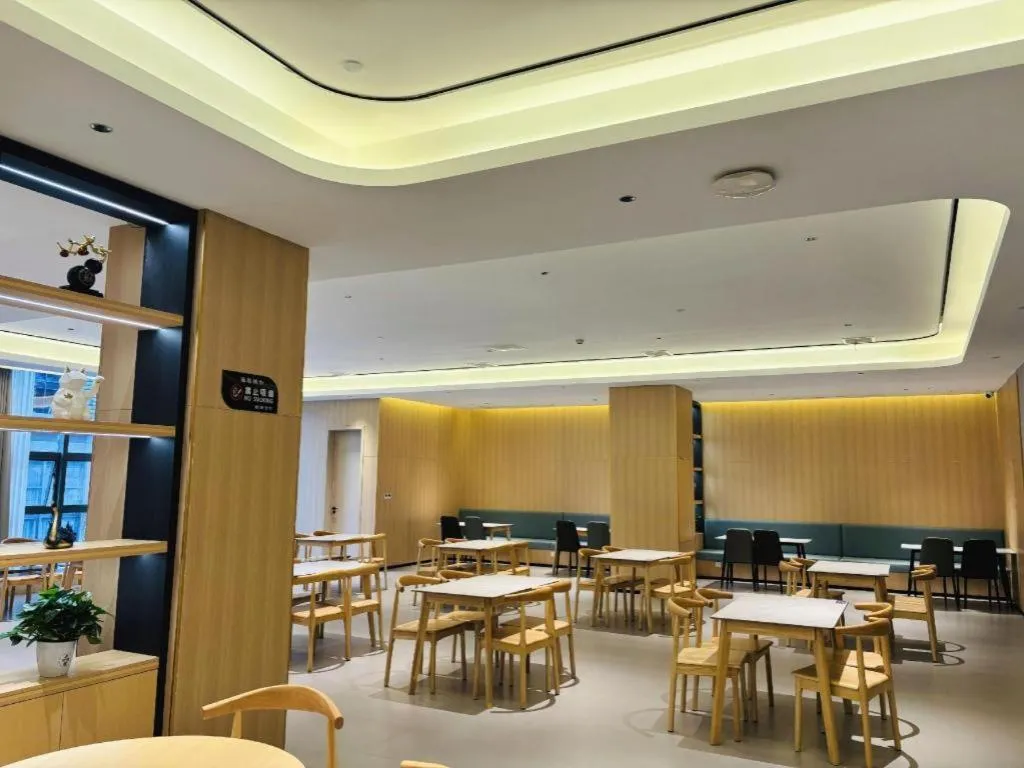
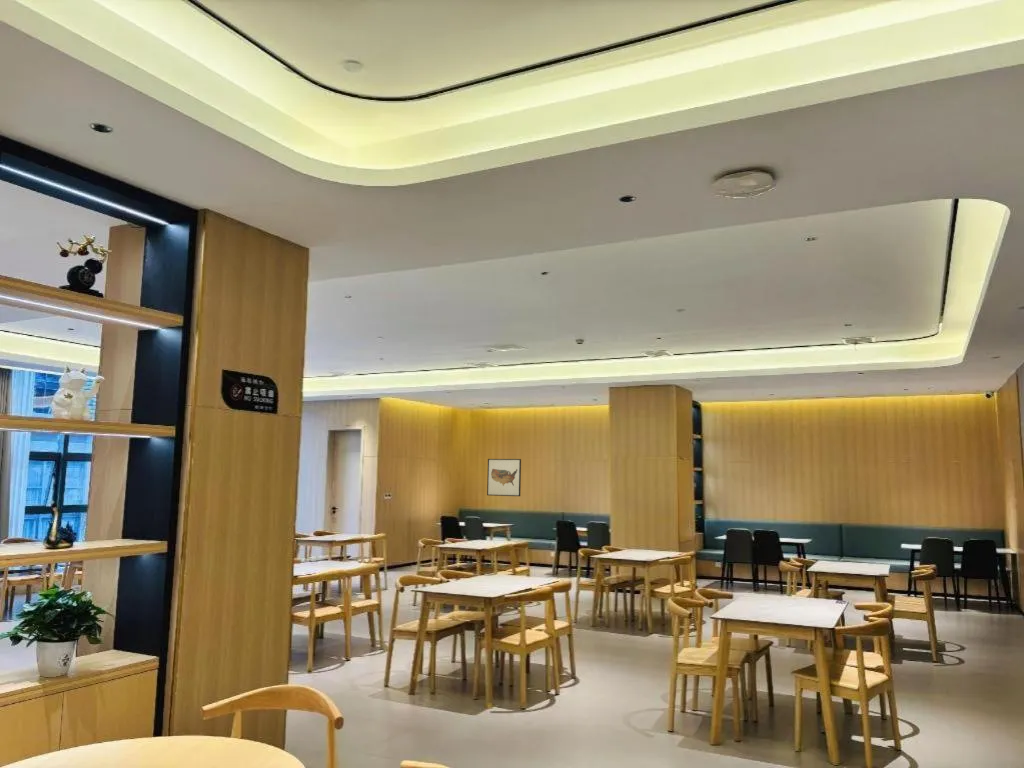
+ wall art (503, 477)
